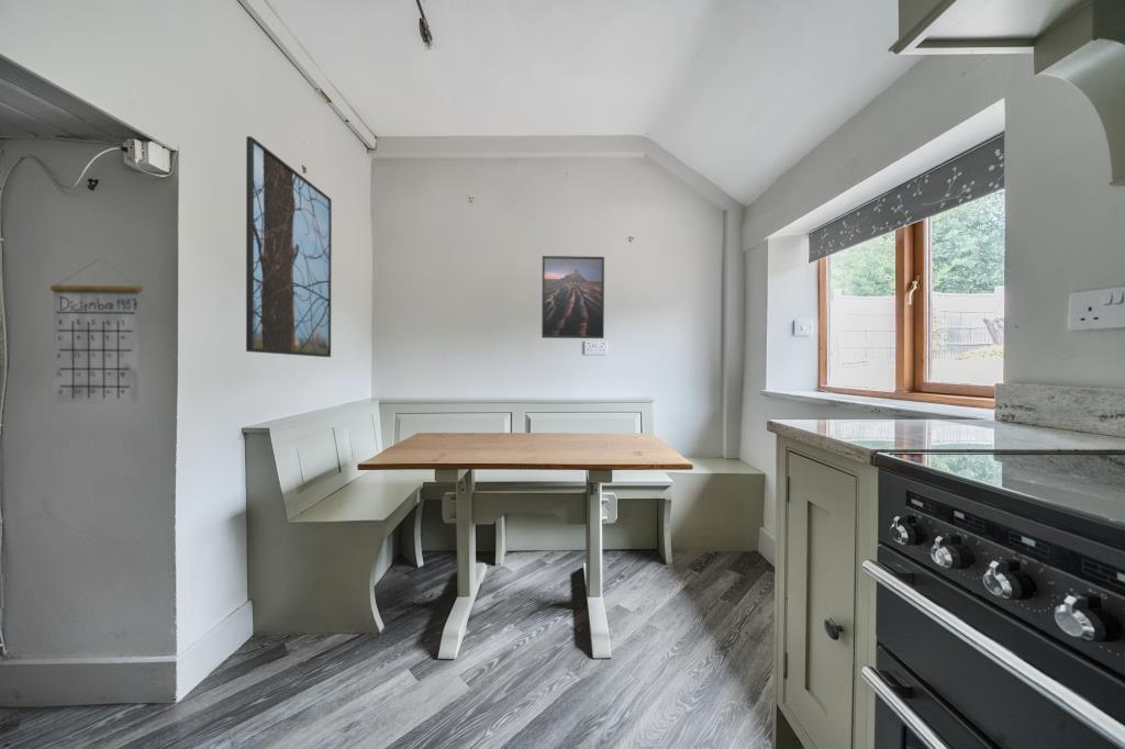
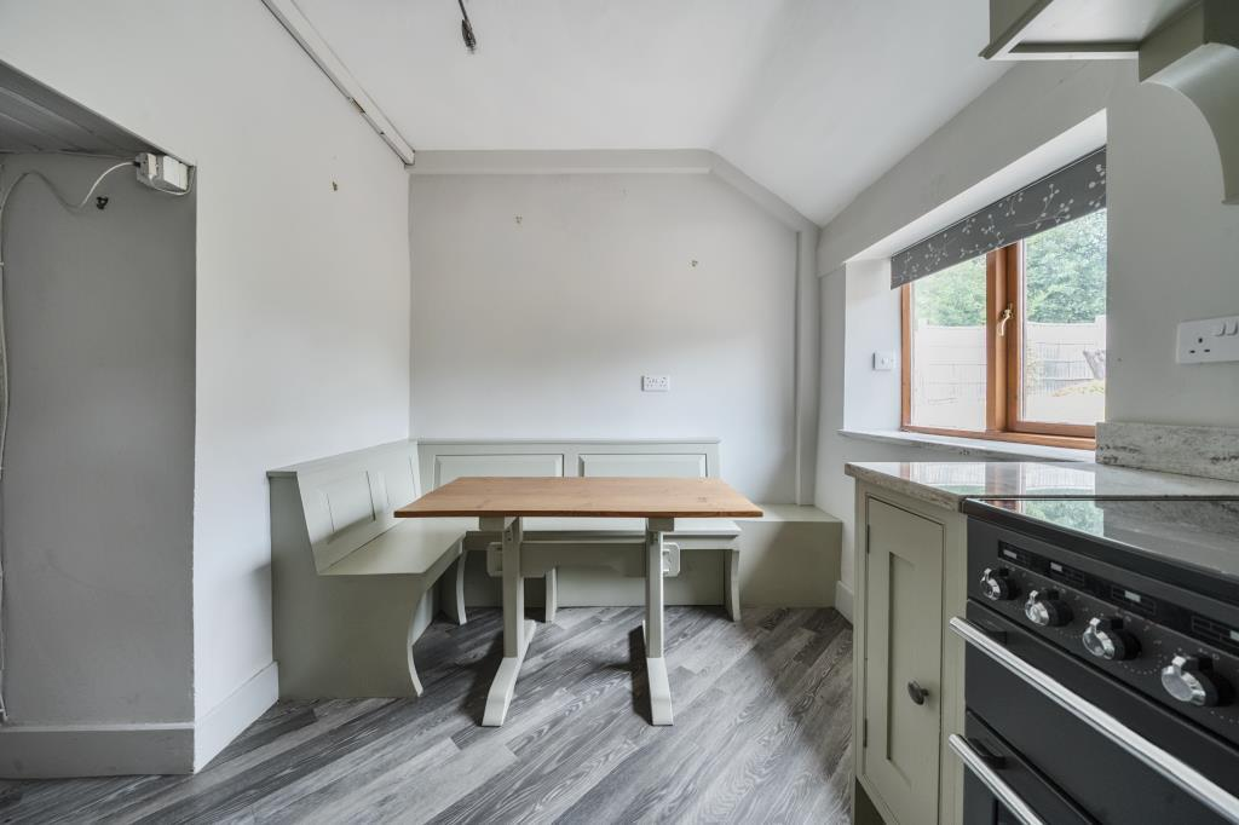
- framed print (294, 264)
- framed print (572, 297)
- calendar (97, 329)
